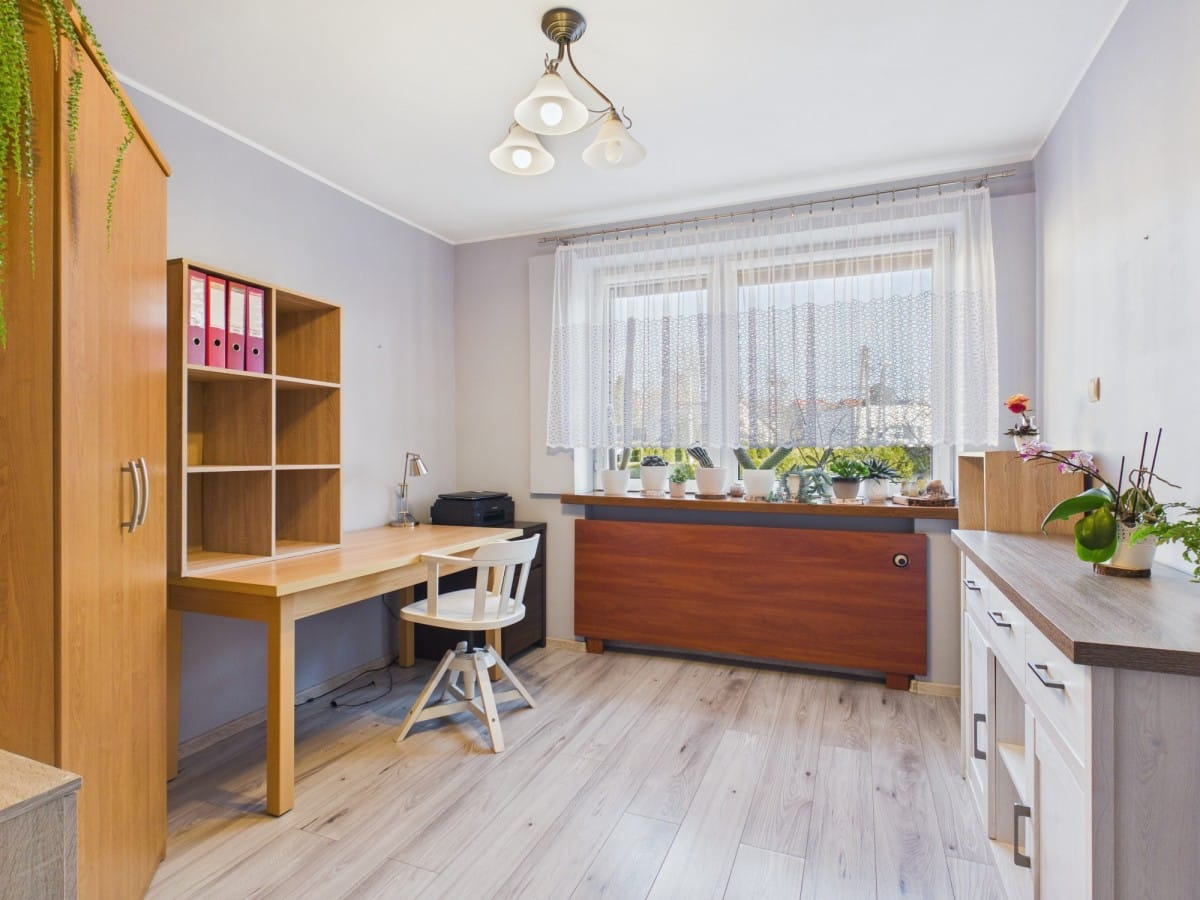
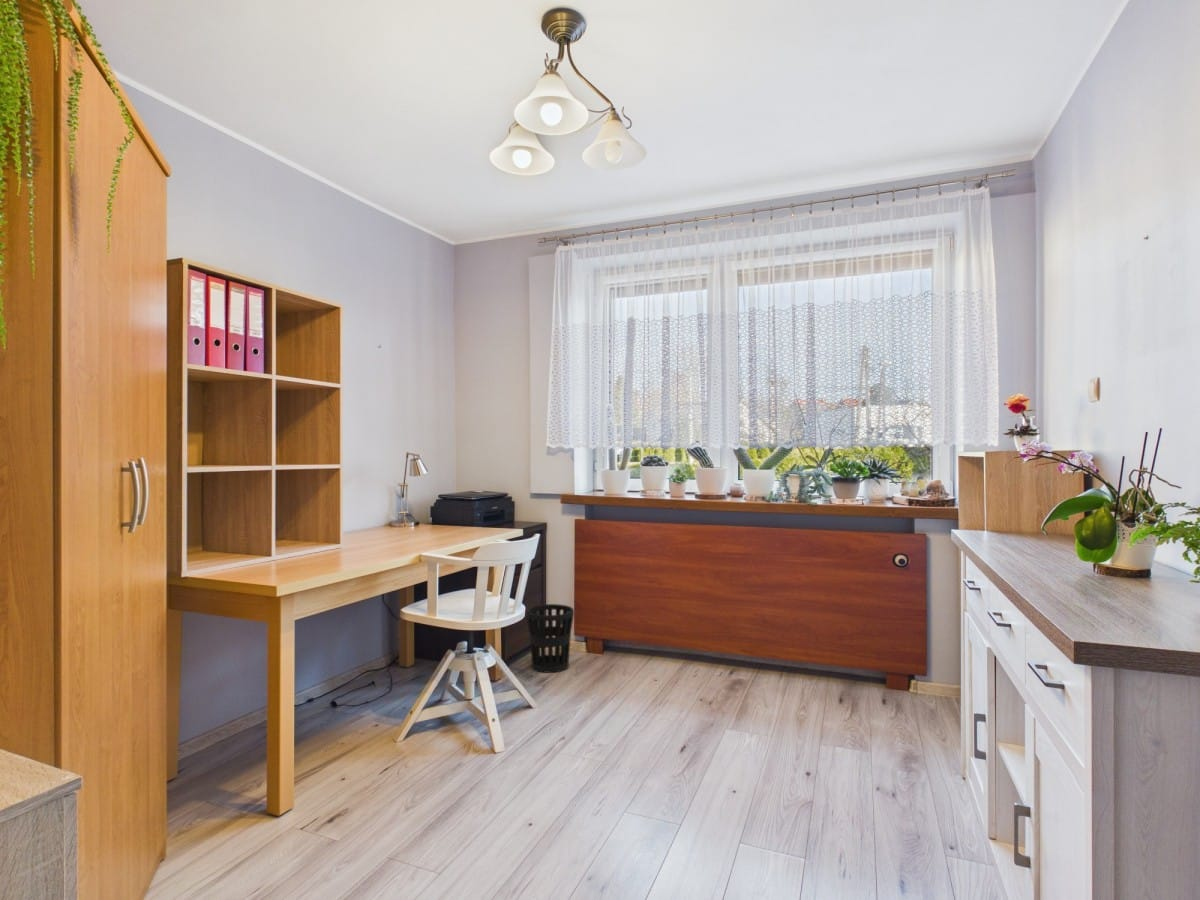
+ wastebasket (550, 637)
